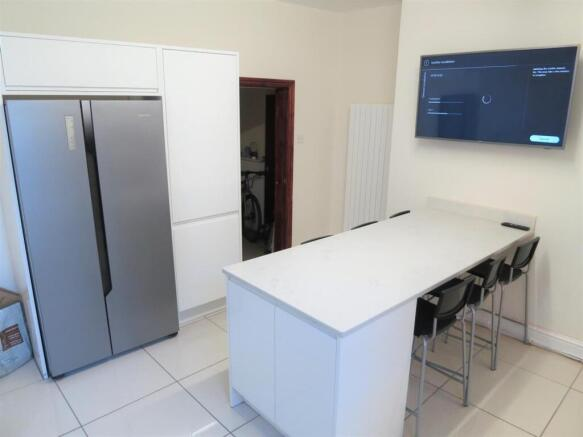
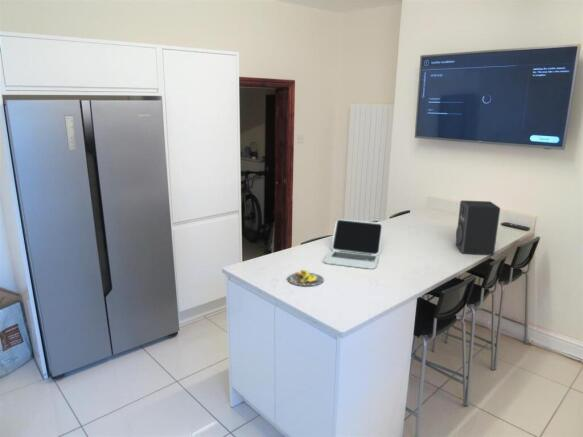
+ laptop (354, 242)
+ speaker (475, 227)
+ banana (305, 275)
